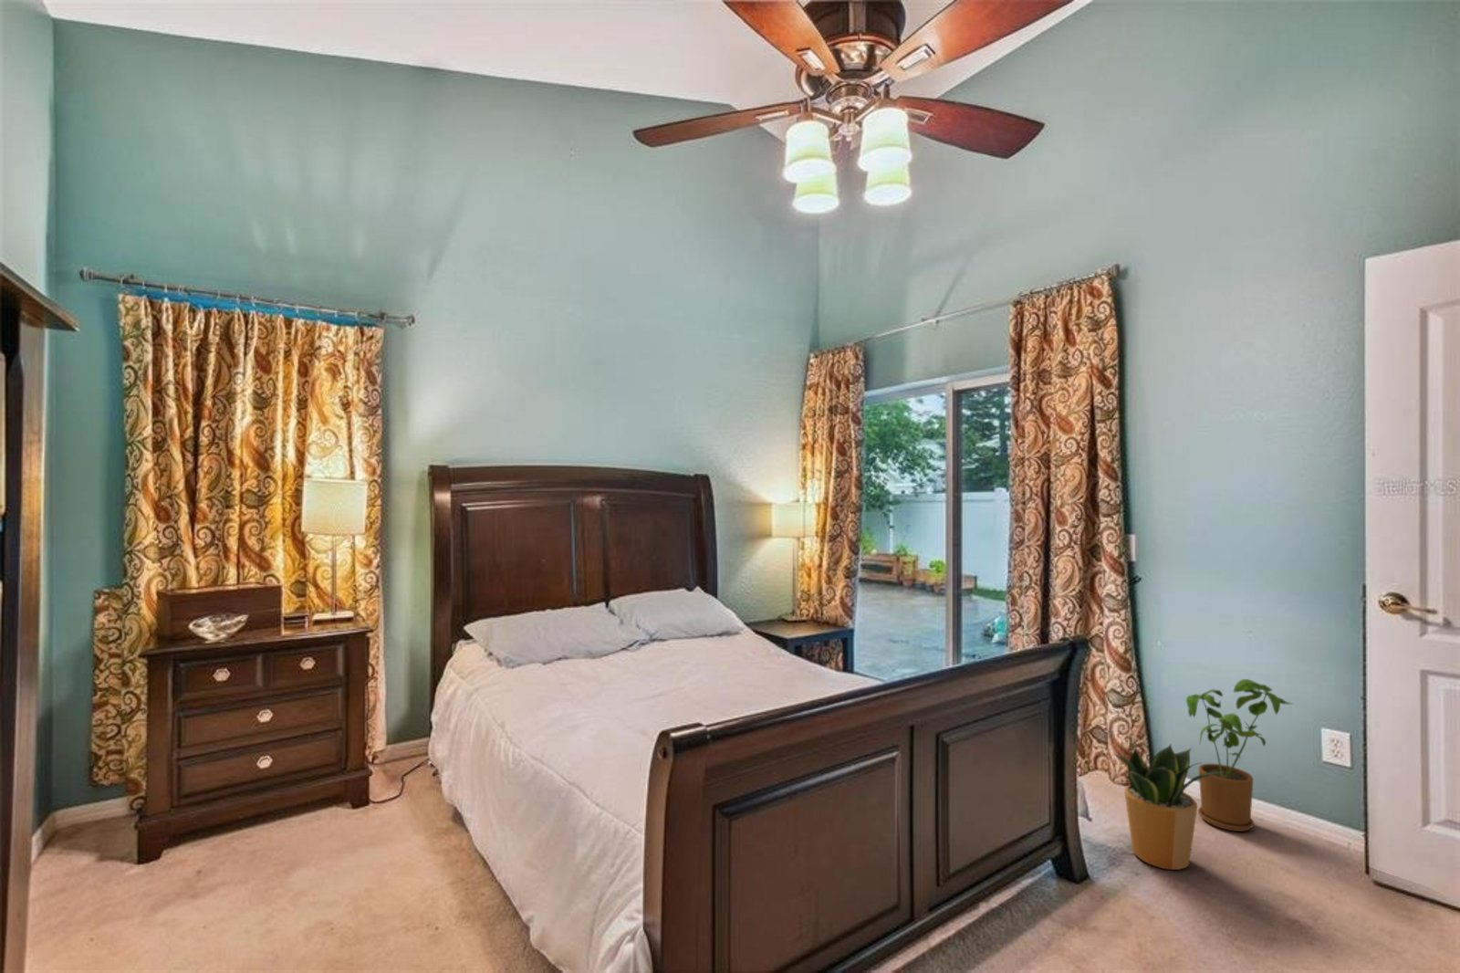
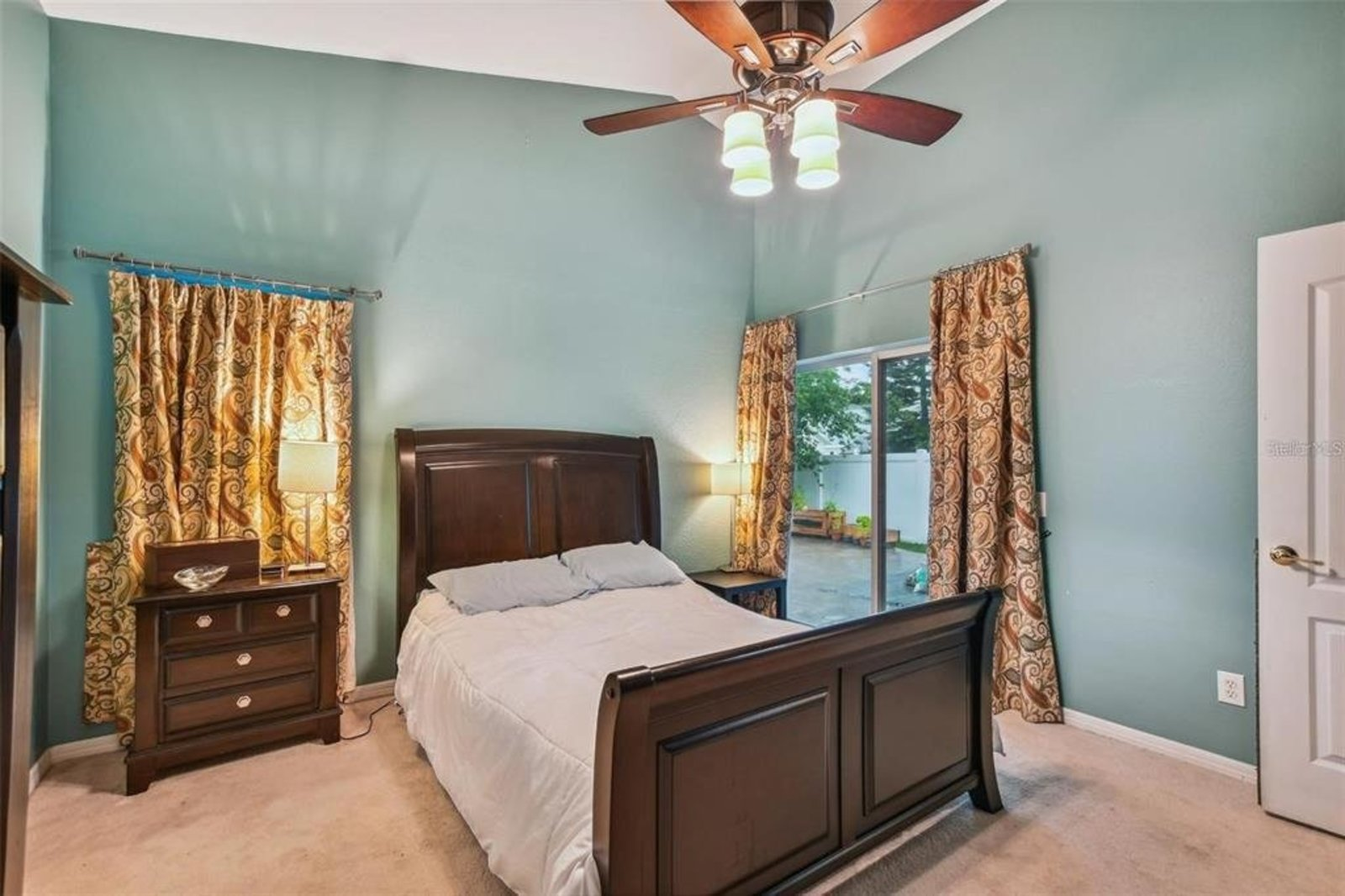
- potted plant (1167, 805)
- house plant (1228, 751)
